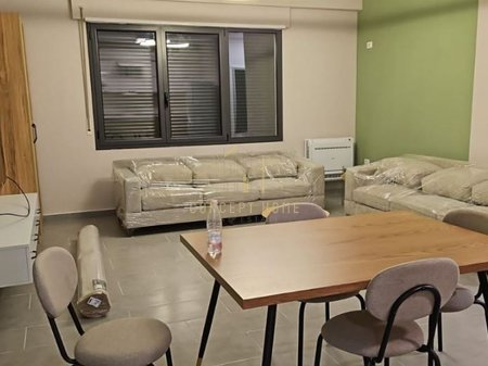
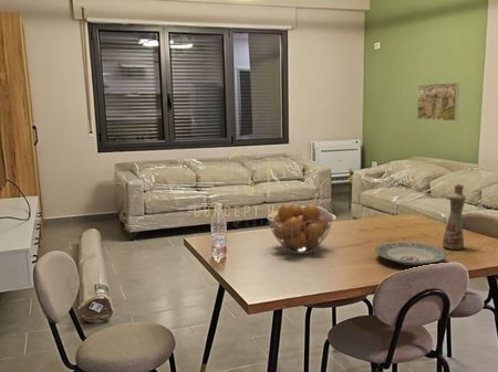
+ fruit basket (300, 226)
+ plate (409, 255)
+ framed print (436, 102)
+ bottle (454, 215)
